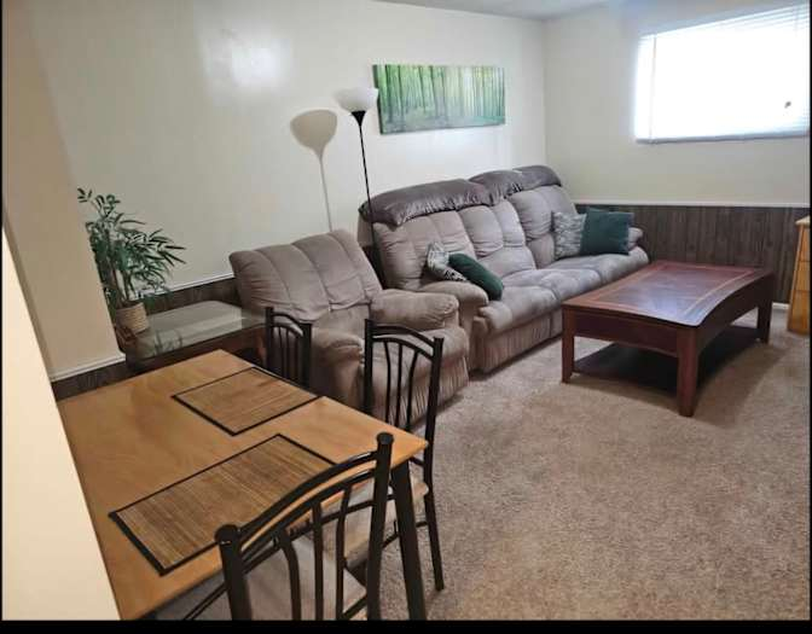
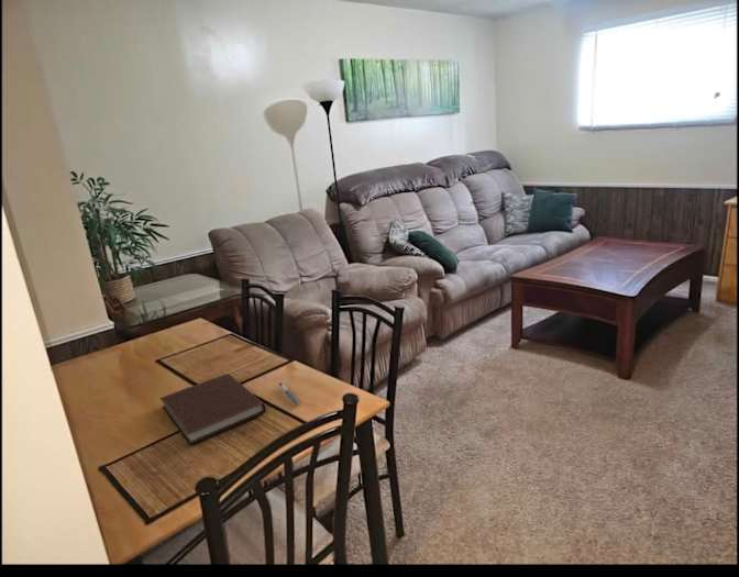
+ notebook (211, 404)
+ pen (287, 393)
